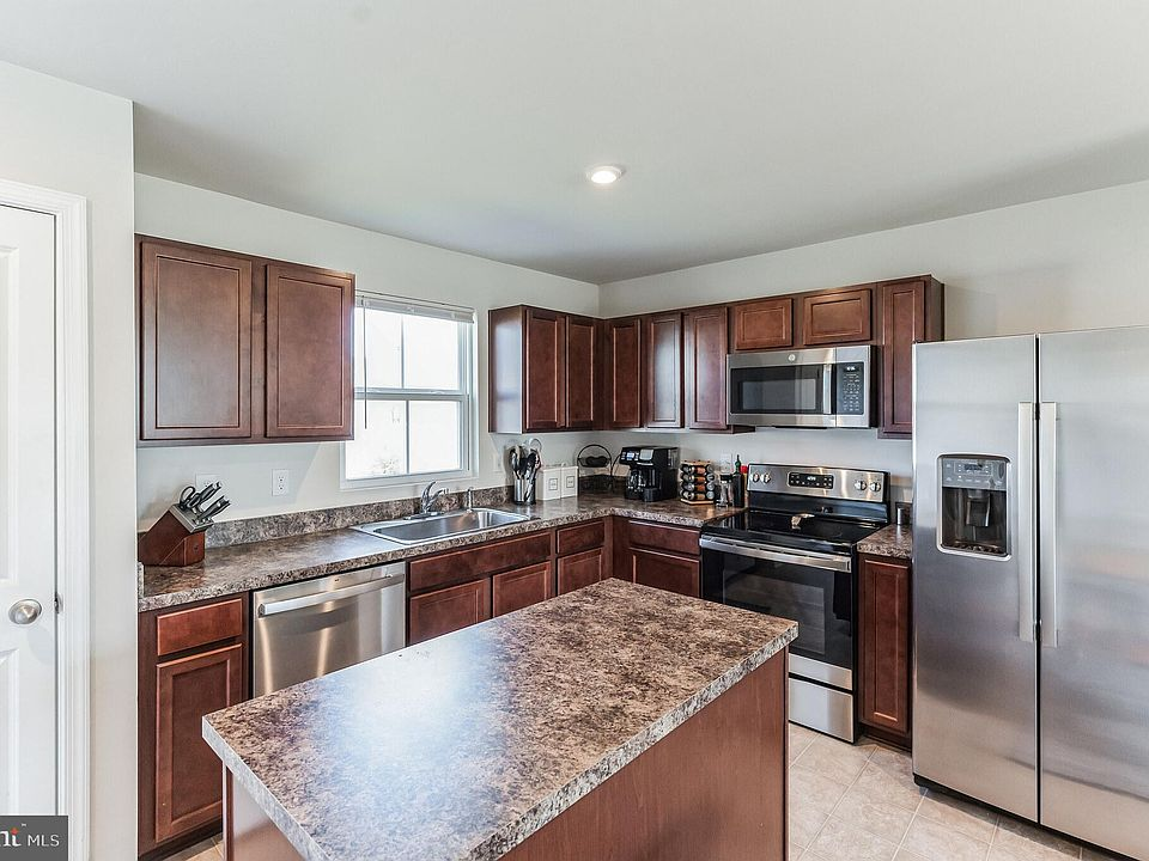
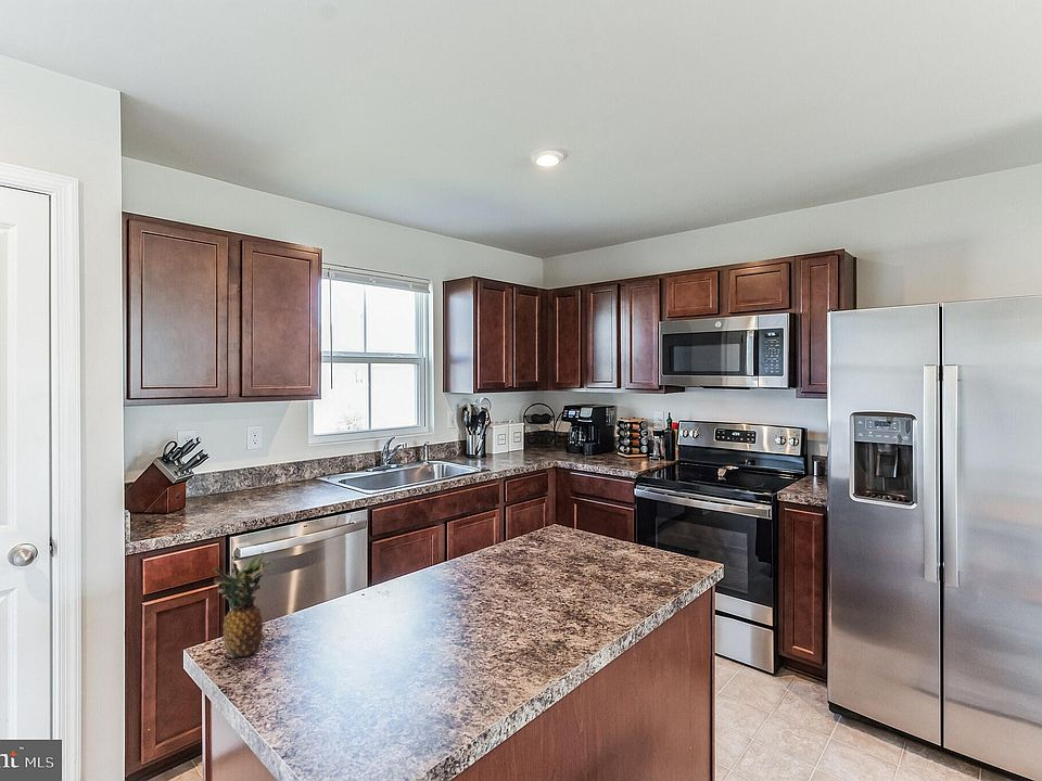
+ fruit (242, 605)
